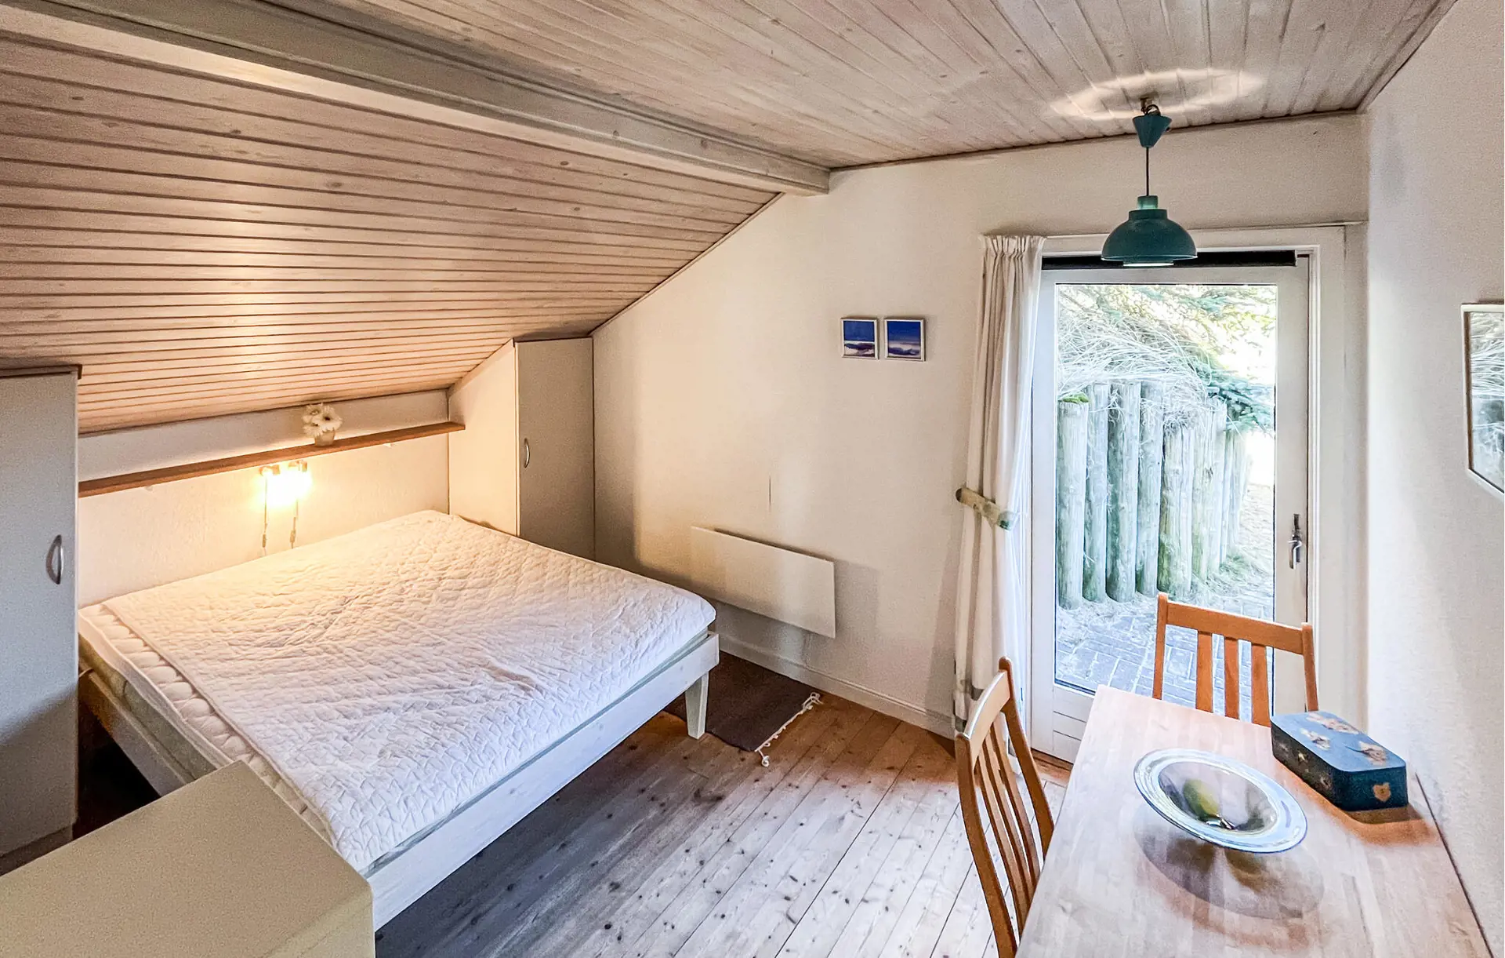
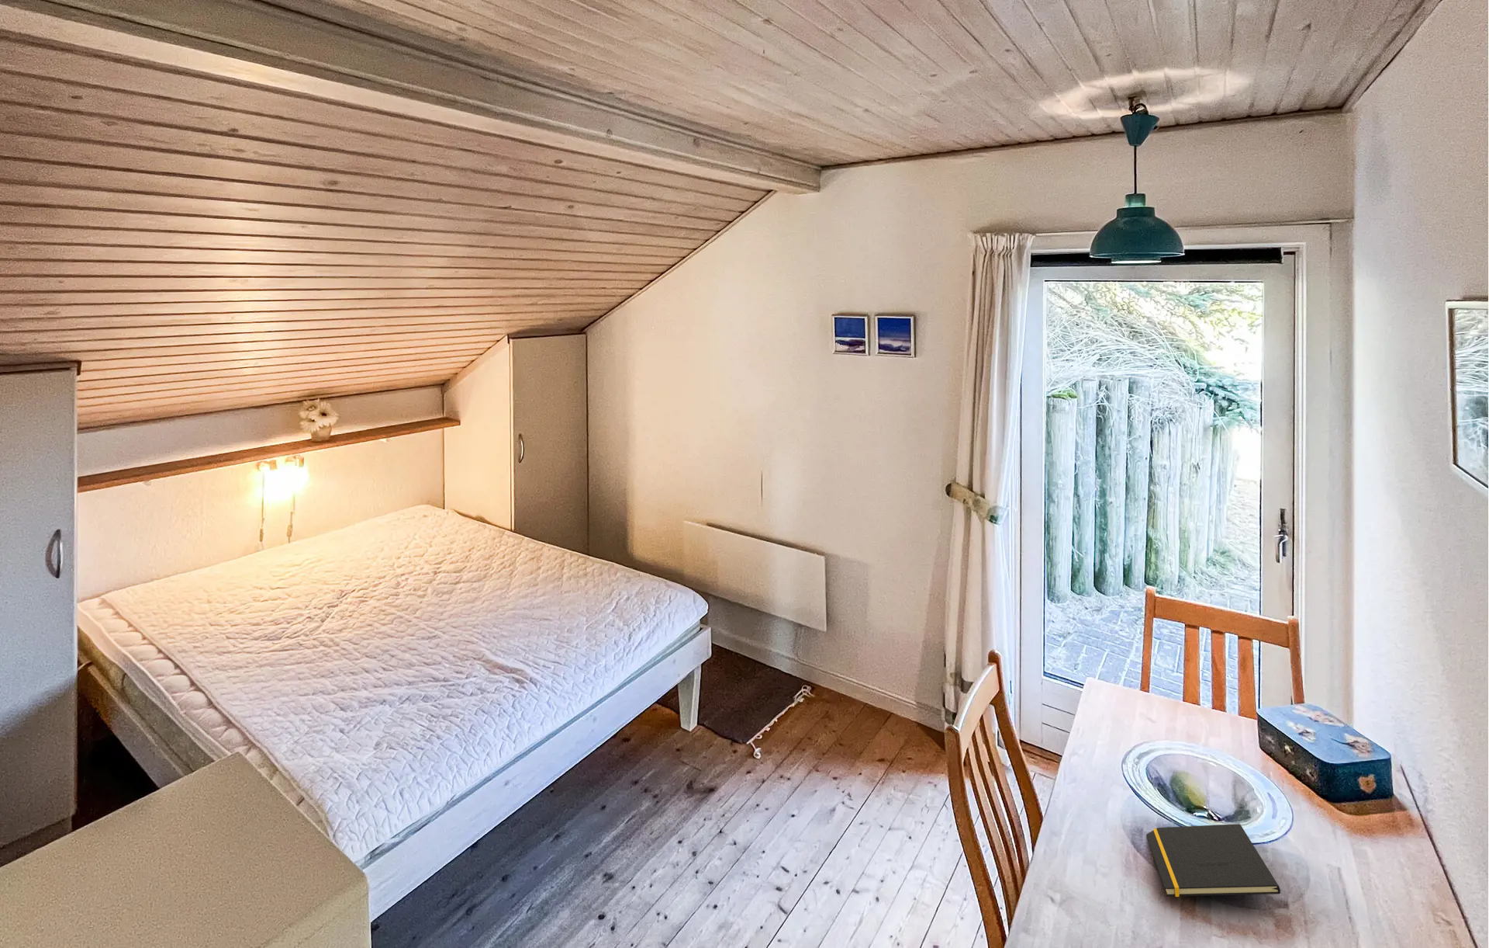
+ notepad (1205, 858)
